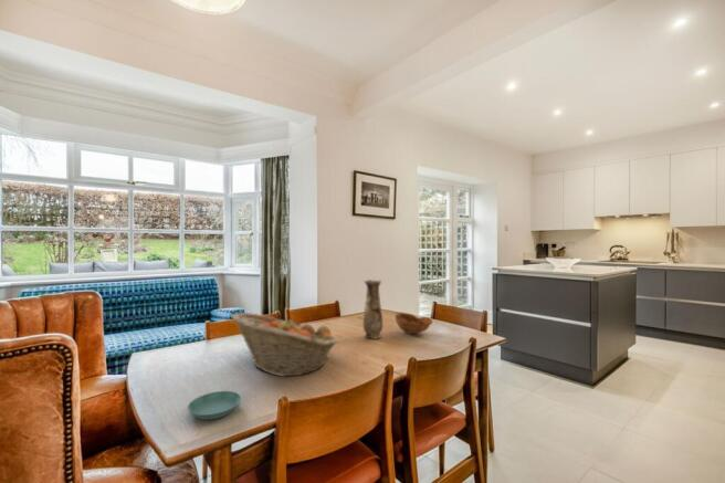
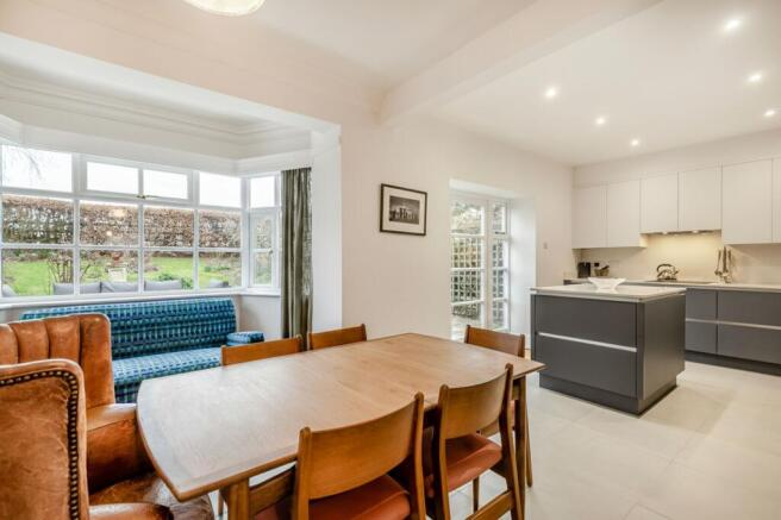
- fruit basket (284, 336)
- bowl (413, 324)
- saucer (214, 406)
- vase (372, 308)
